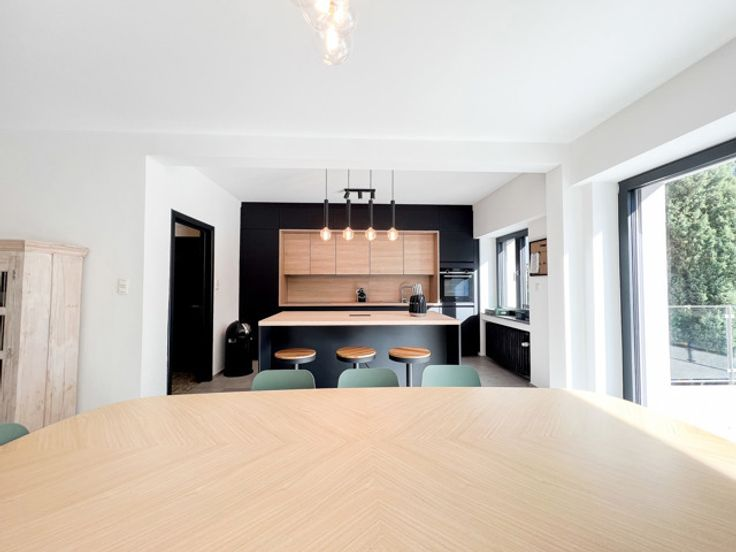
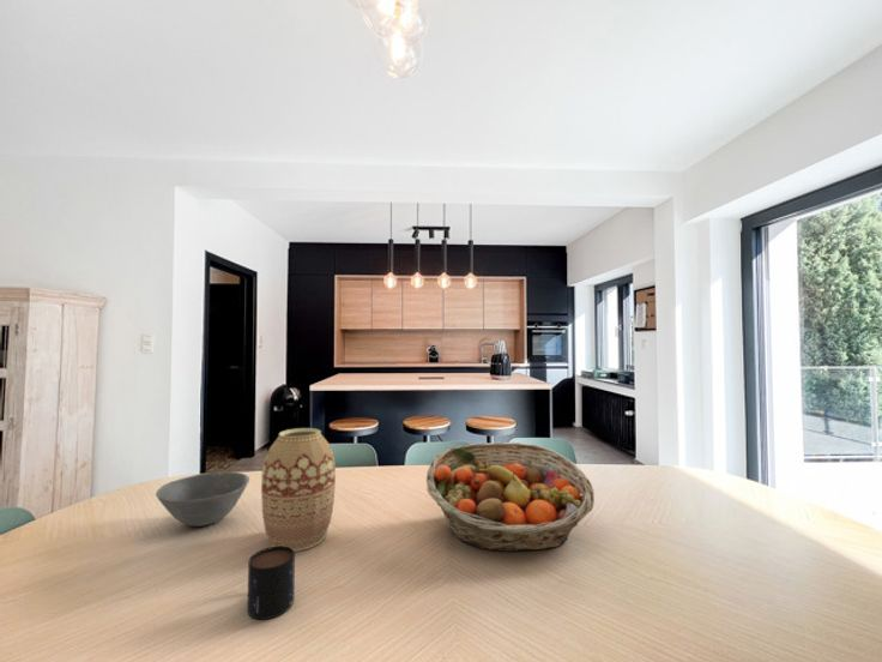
+ bowl (204, 501)
+ vase (300, 485)
+ fruit basket (507, 491)
+ mug (270, 574)
